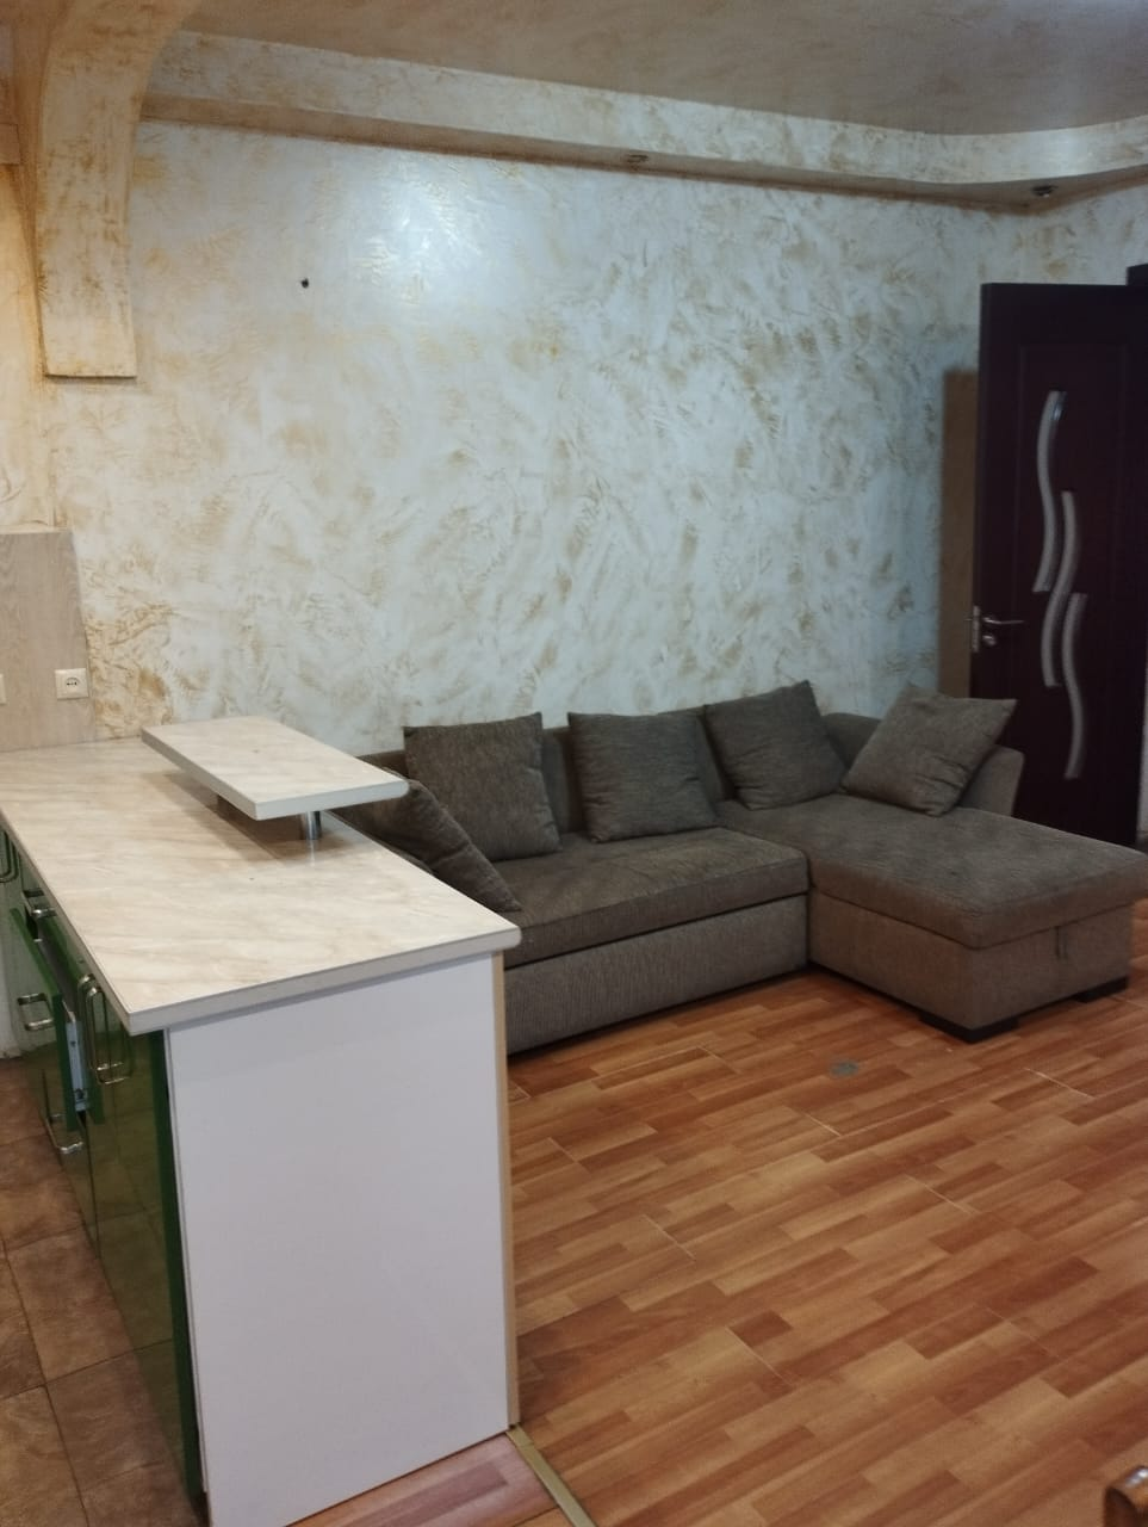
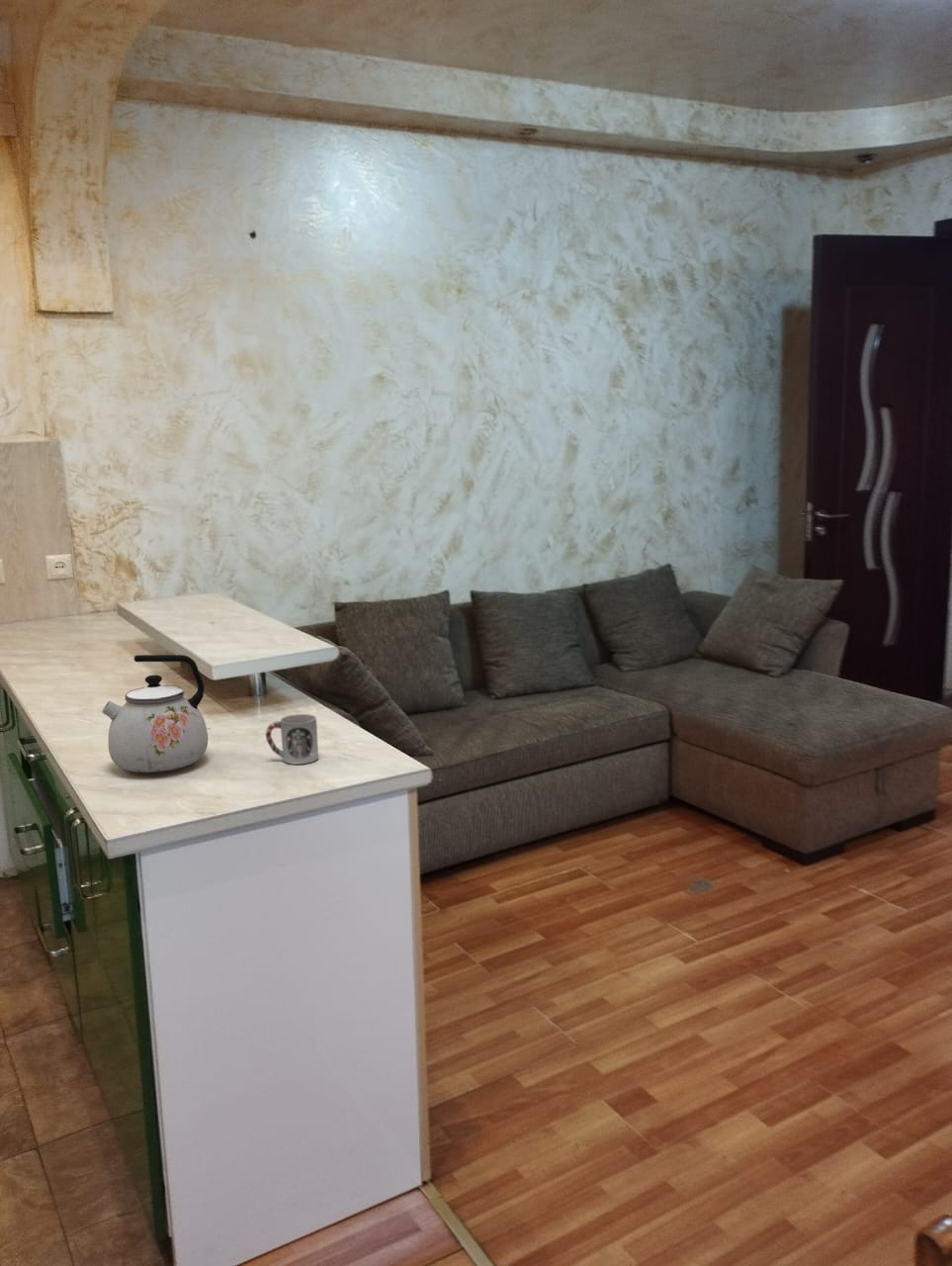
+ cup (292, 739)
+ kettle (154, 709)
